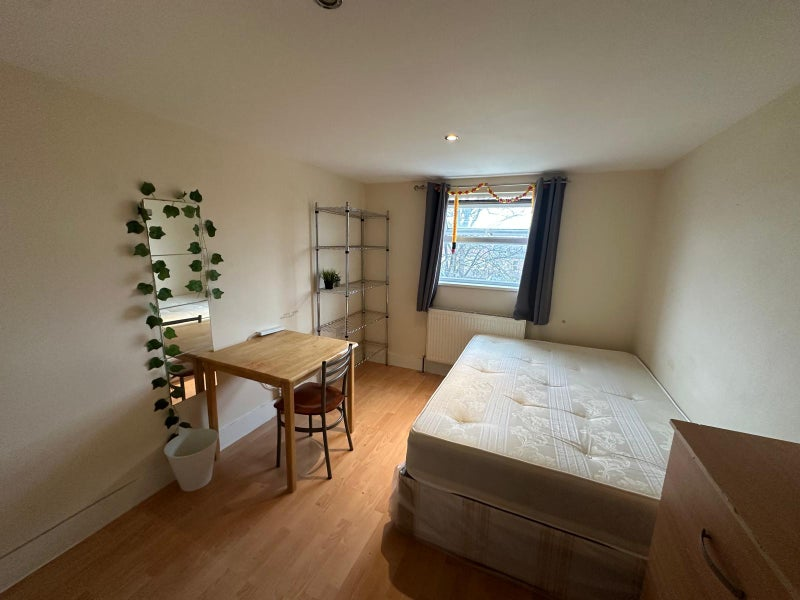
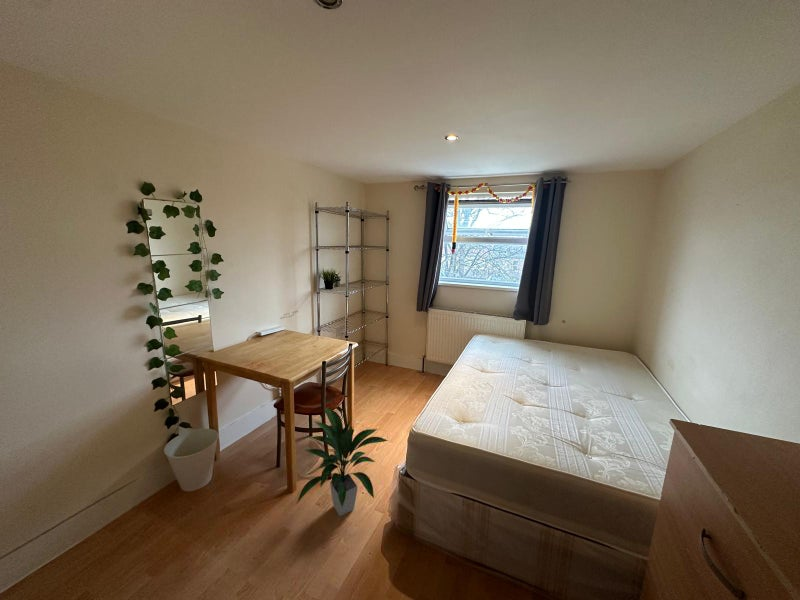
+ indoor plant (340, 462)
